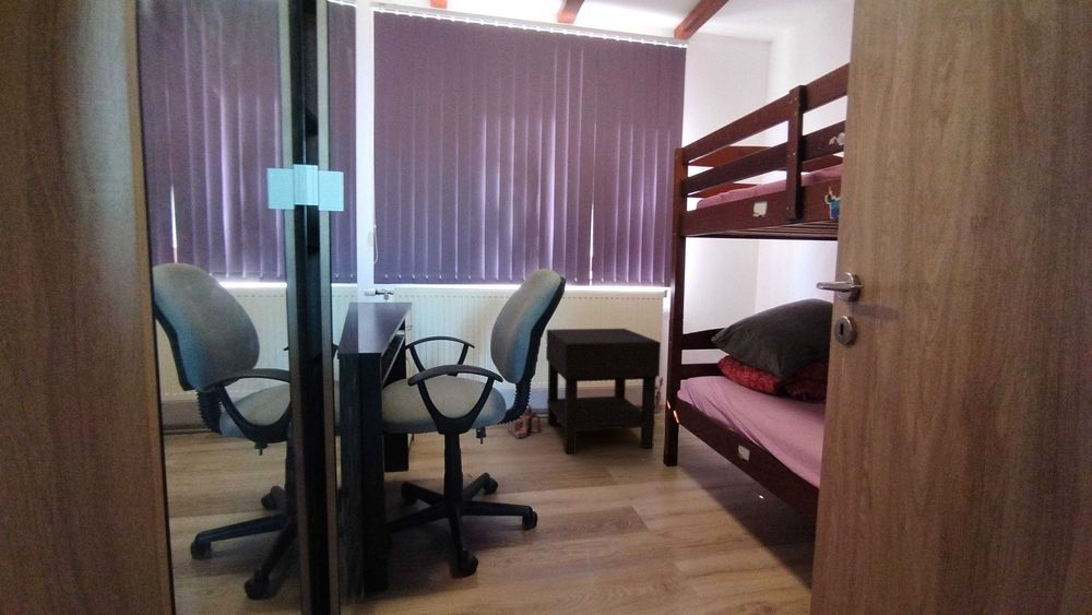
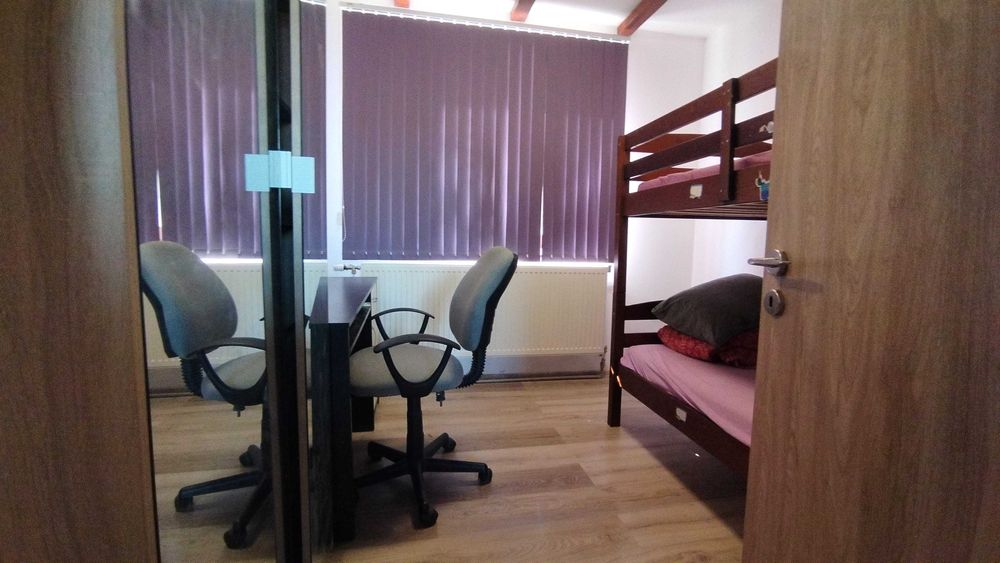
- nightstand (597, 380)
- architectural model (523, 415)
